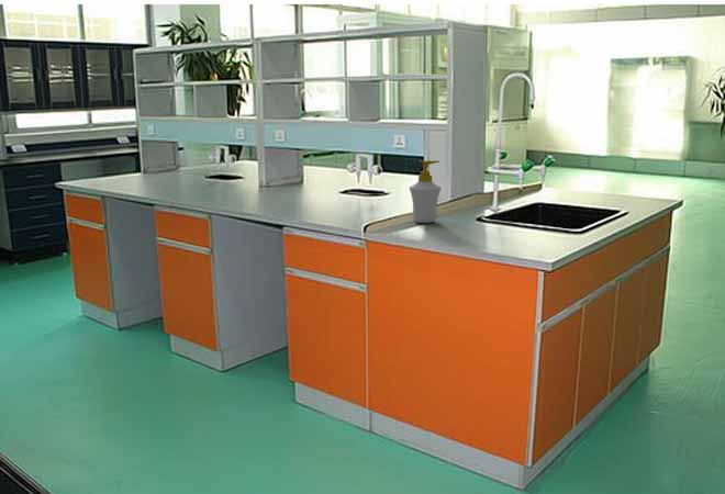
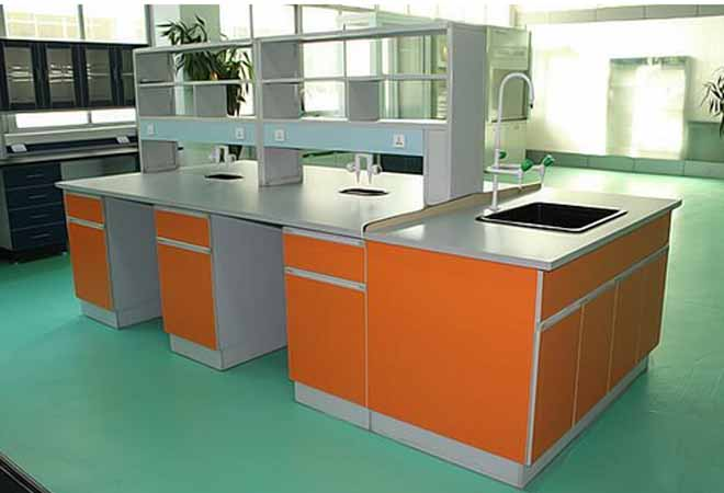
- soap bottle (424, 191)
